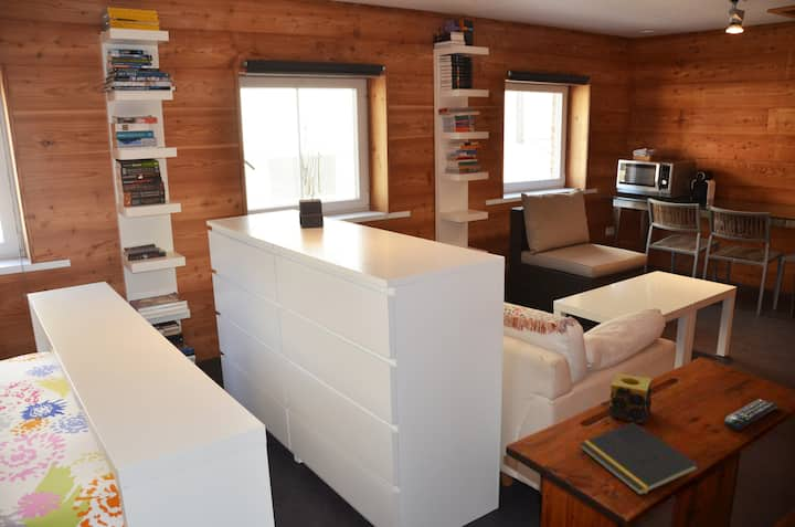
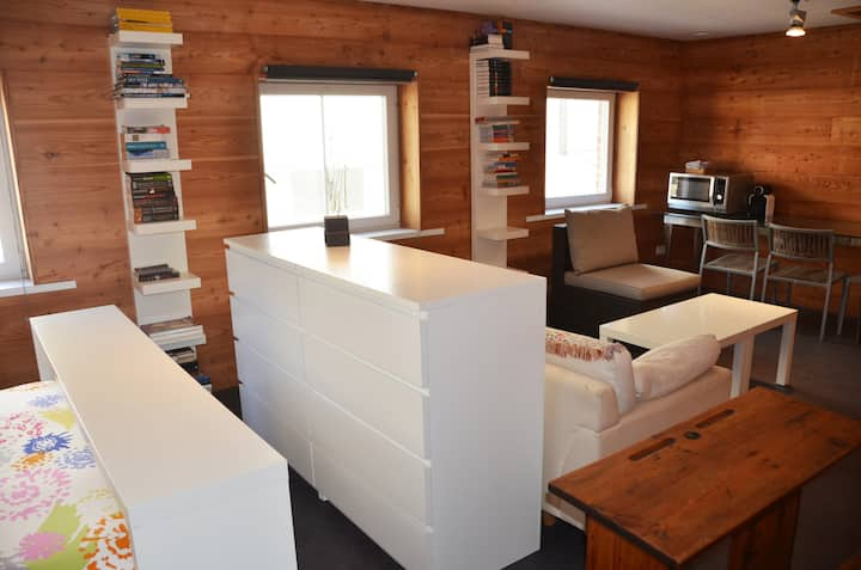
- notepad (636, 455)
- candle (630, 398)
- remote control (751, 413)
